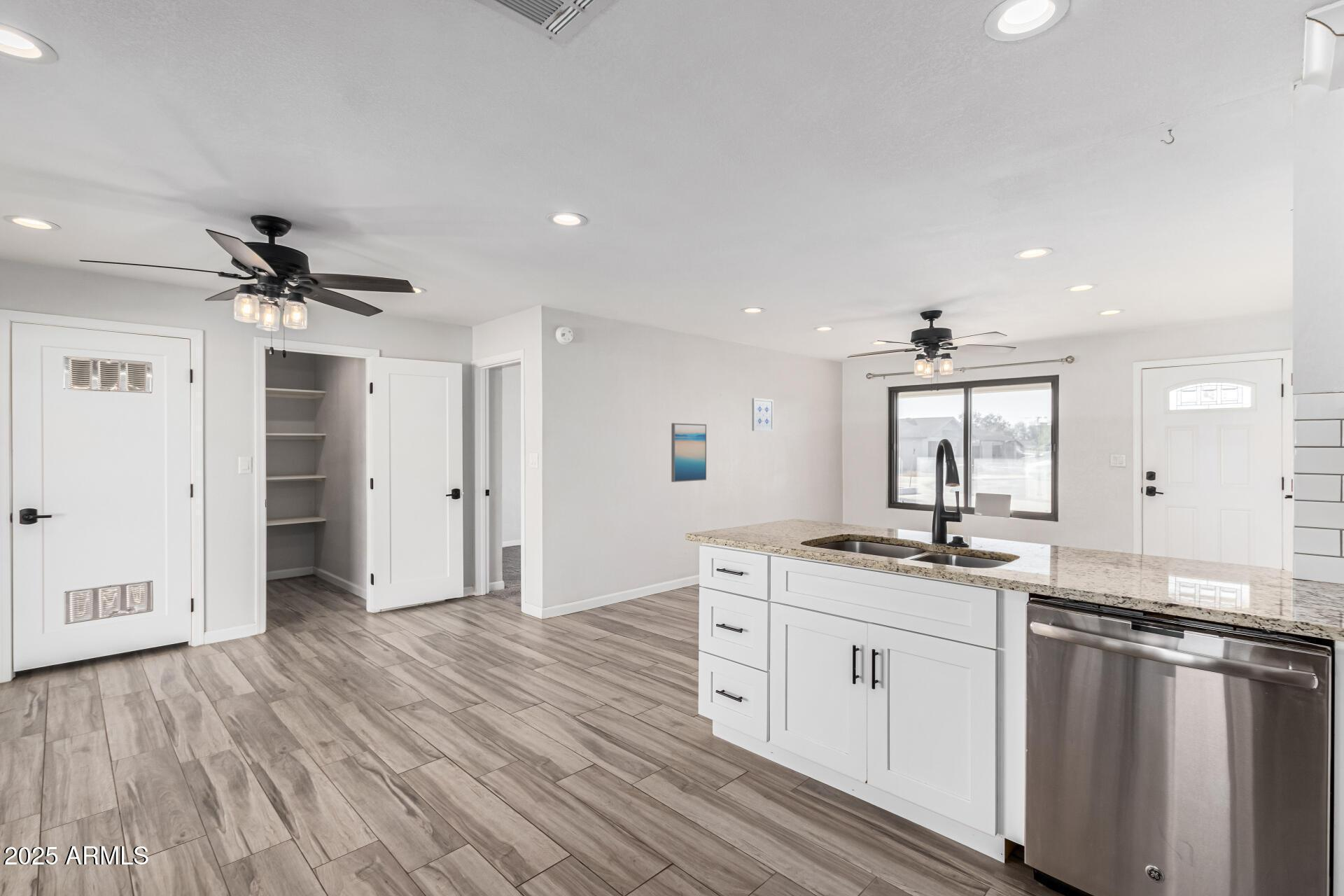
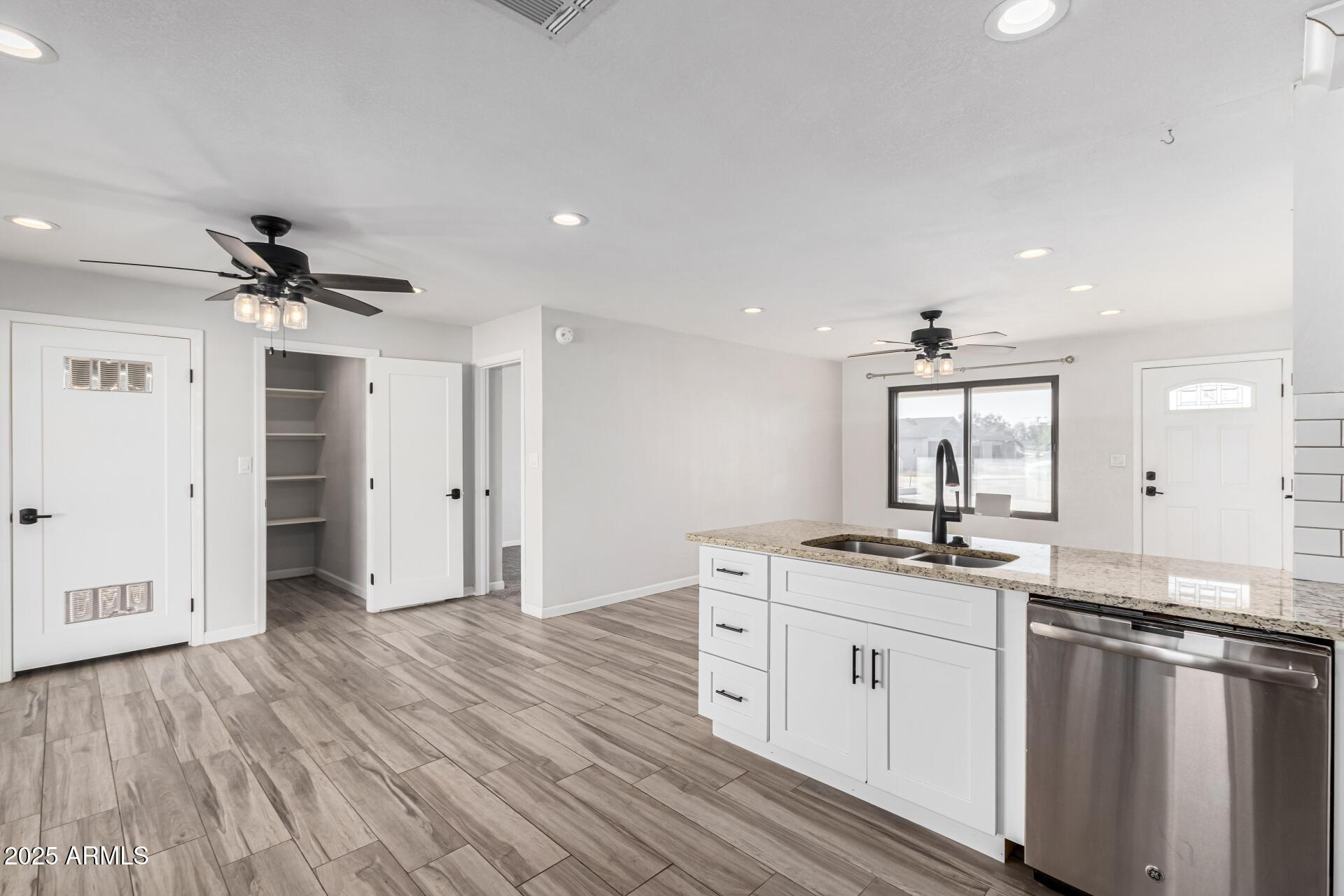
- wall art (689, 452)
- wall art (762, 414)
